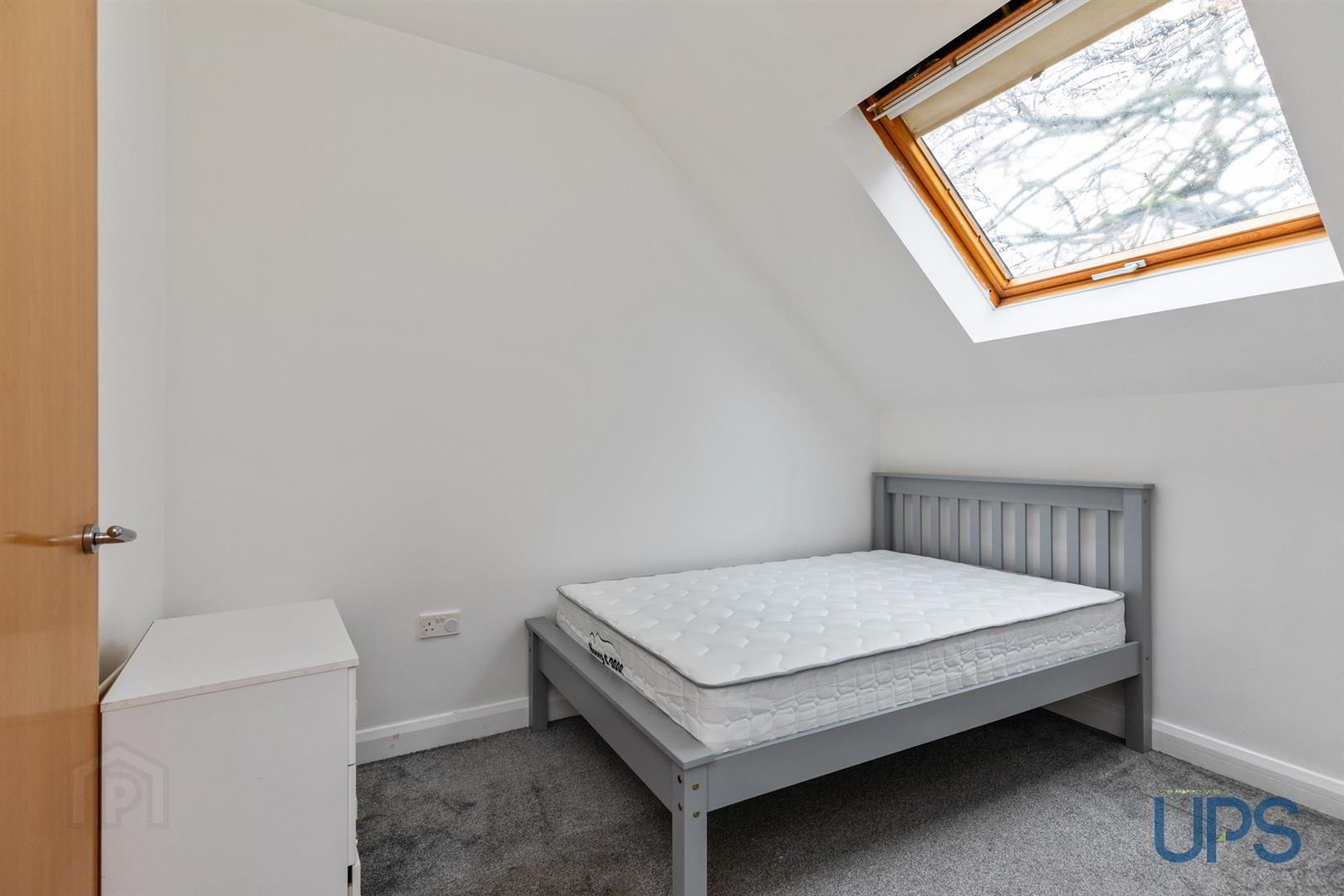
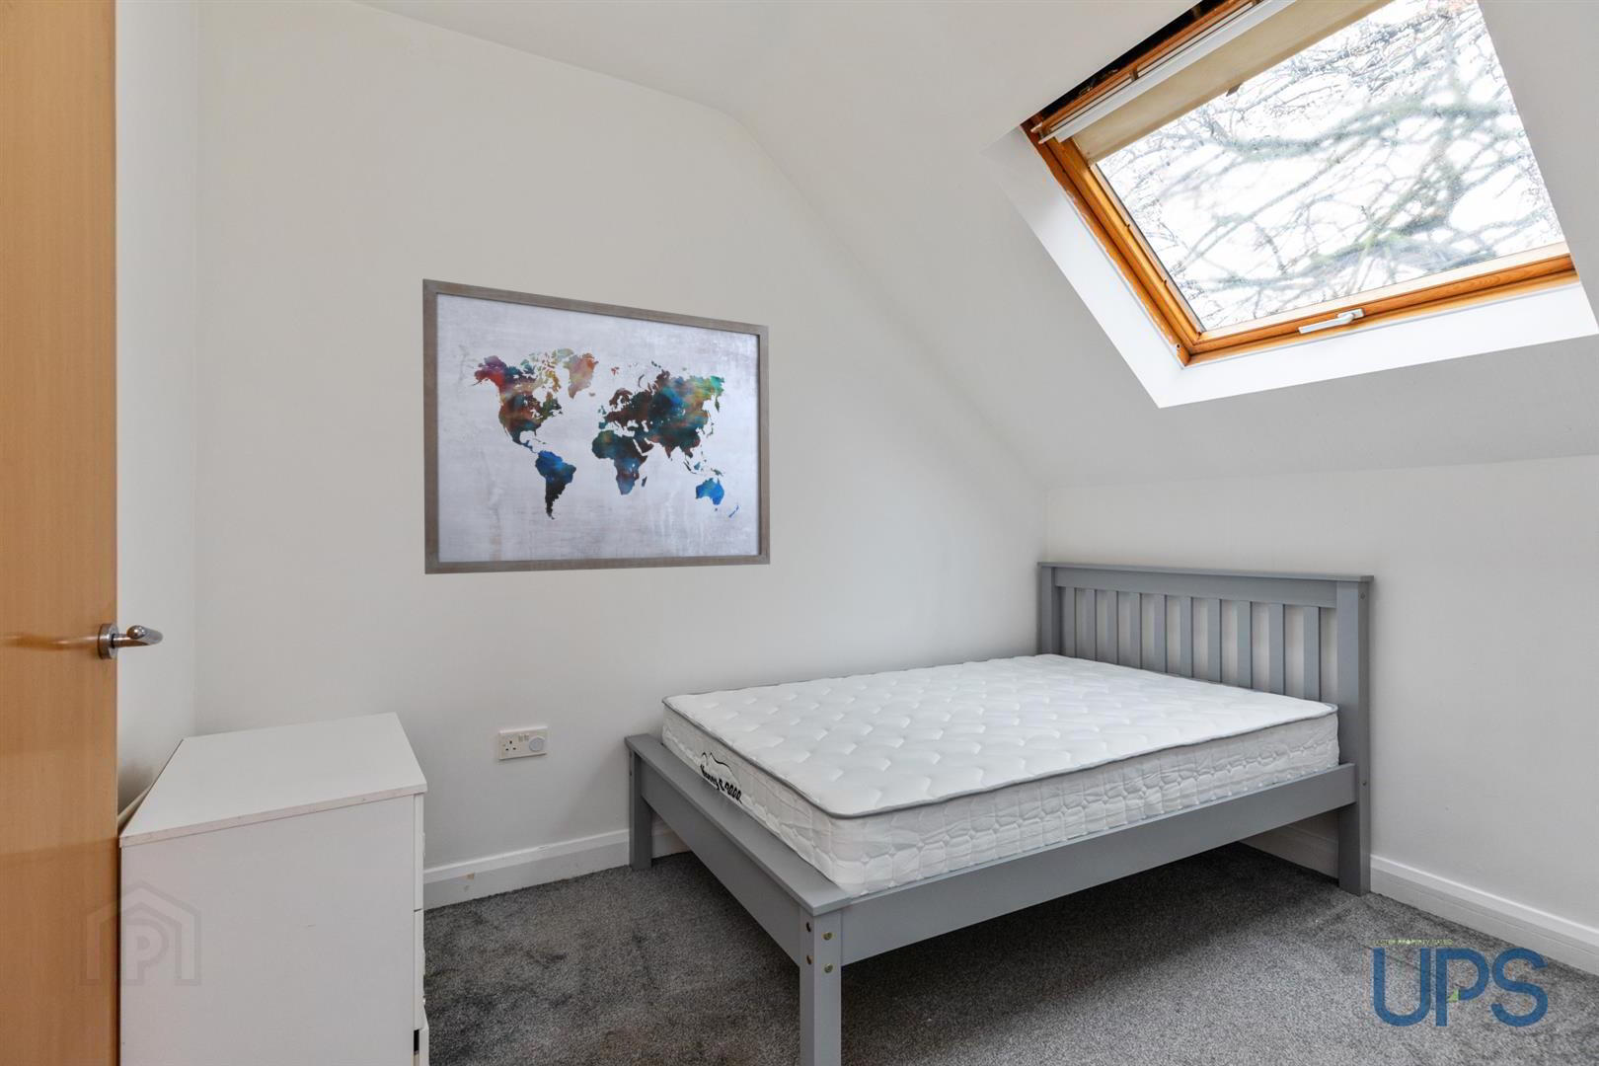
+ wall art (614, 437)
